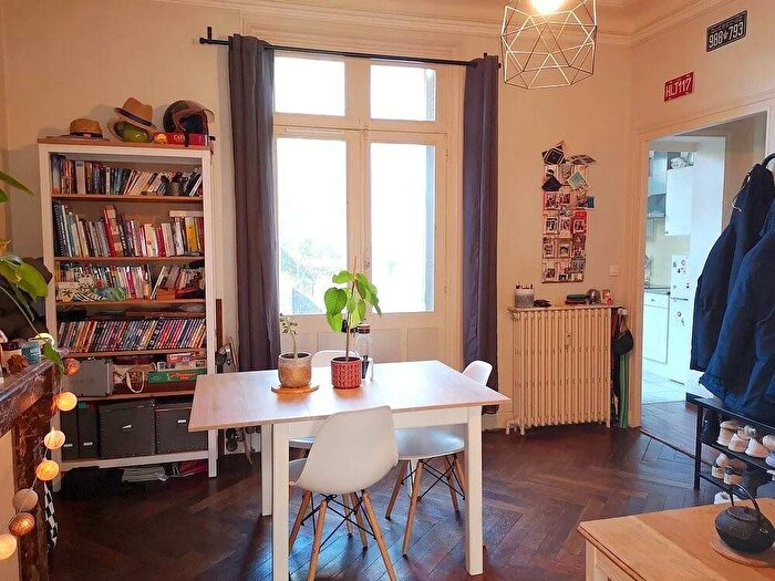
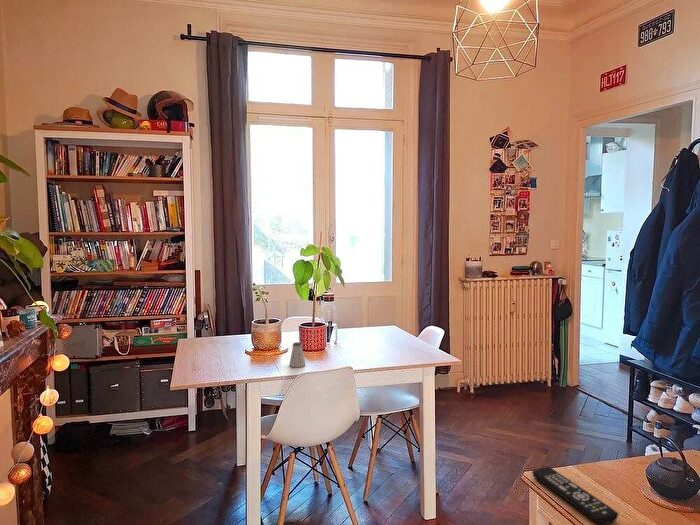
+ remote control (571, 493)
+ saltshaker (297, 354)
